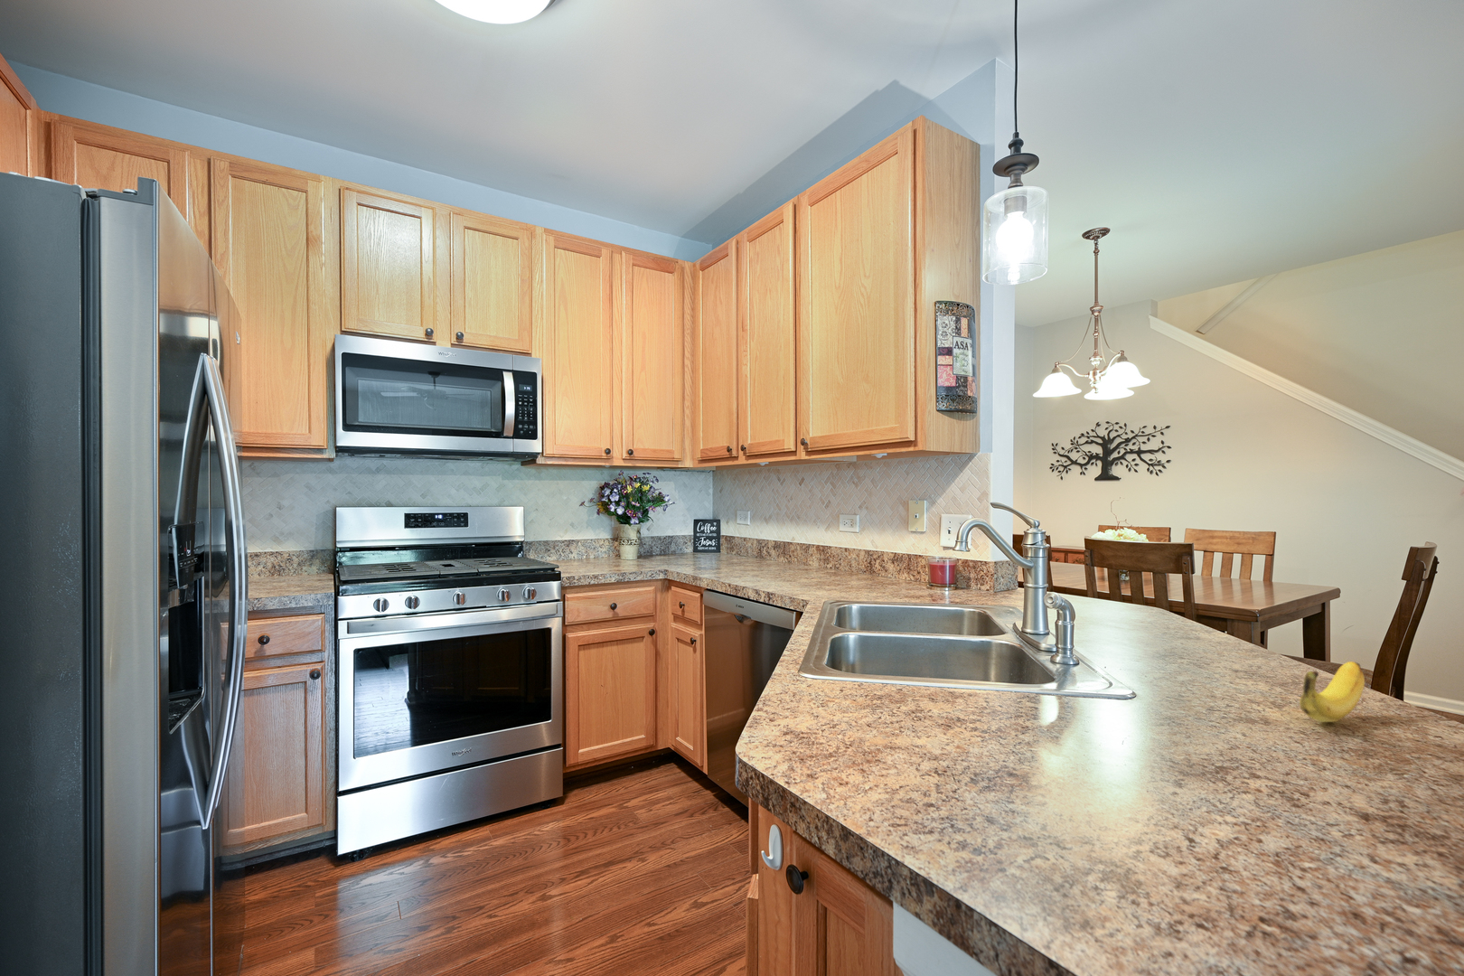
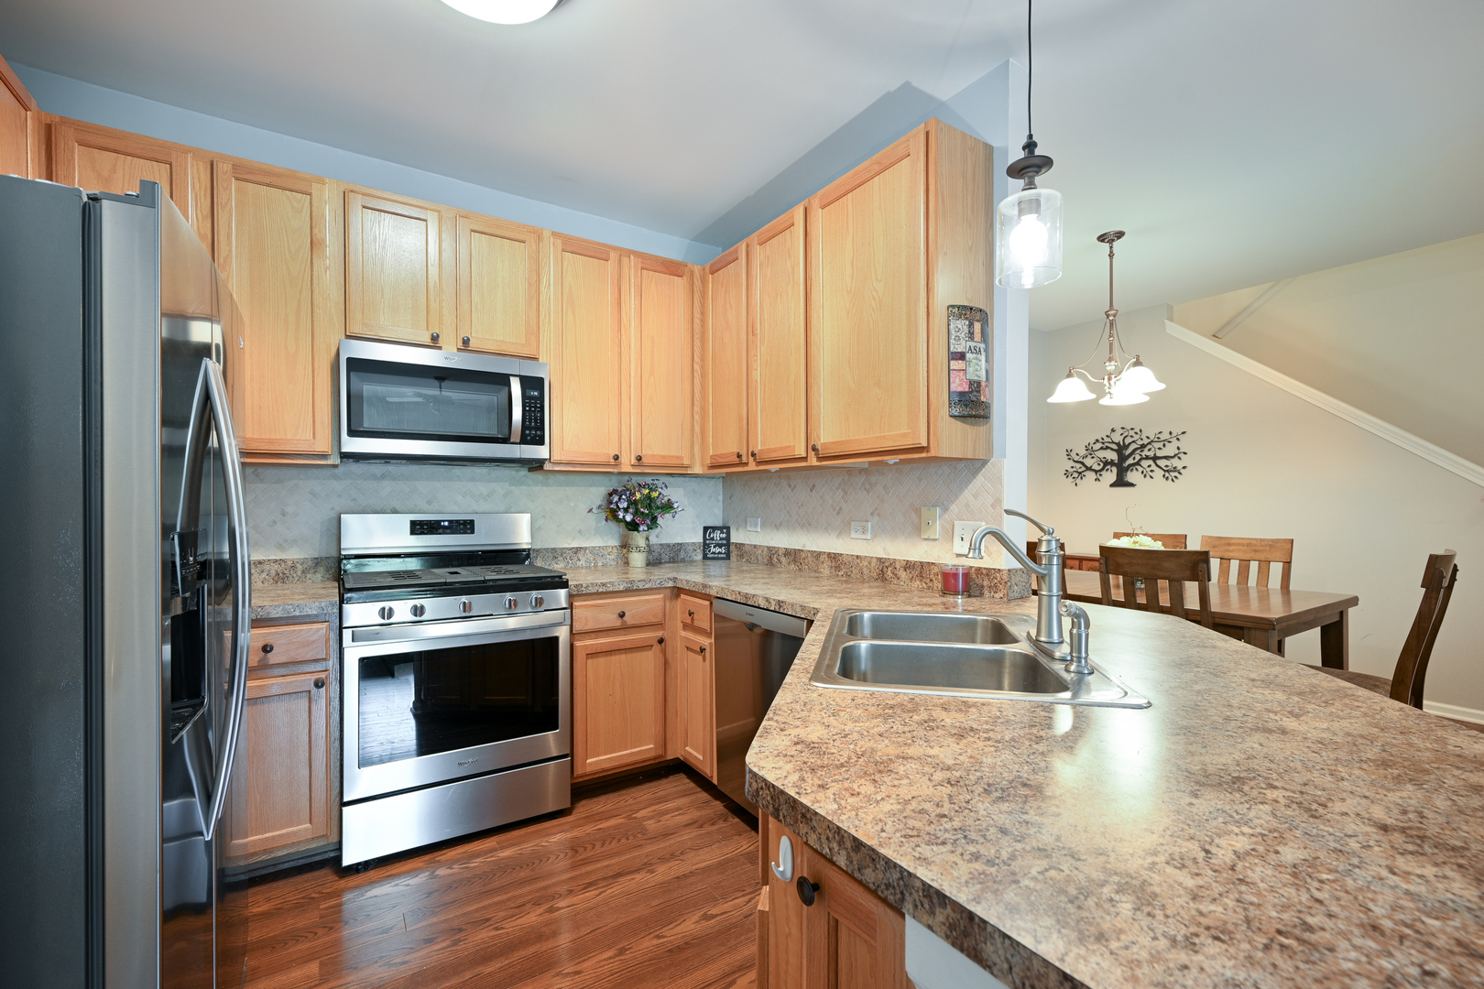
- banana (1331, 690)
